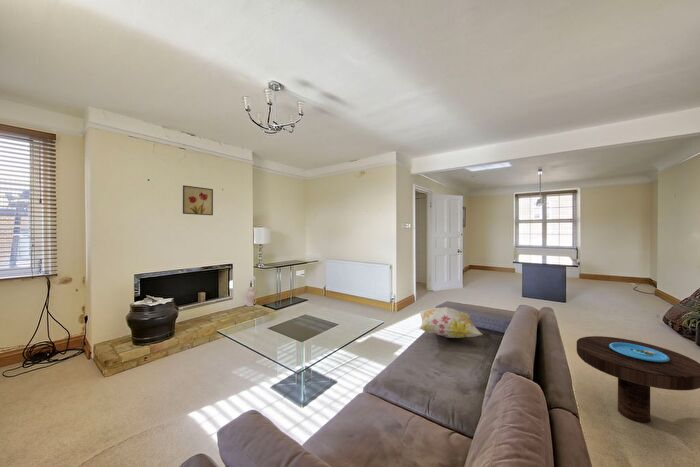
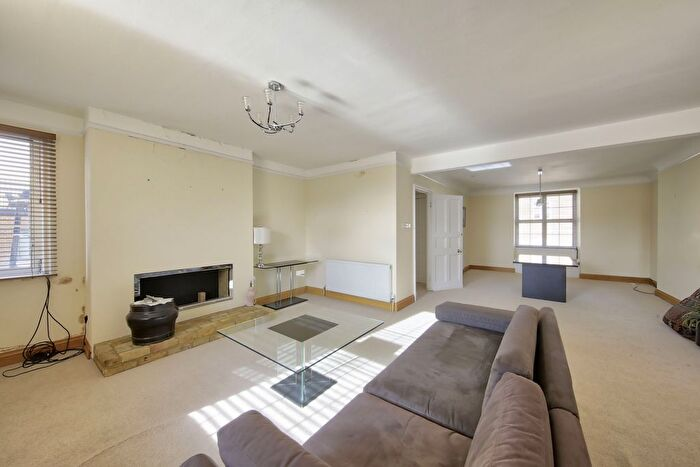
- wall art (198, 201)
- side table (633, 382)
- decorative pillow (446, 321)
